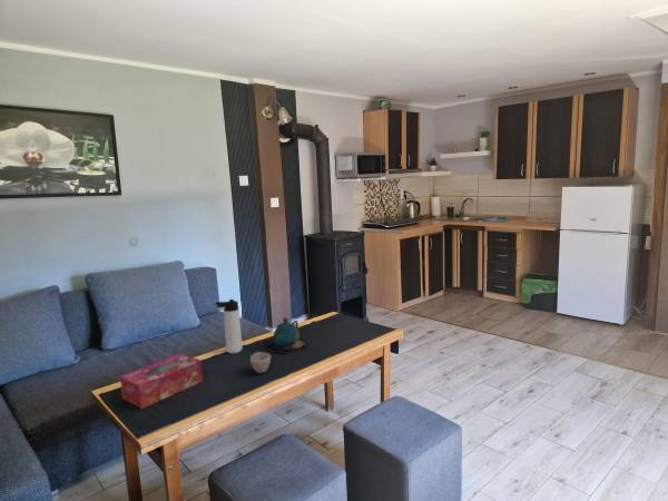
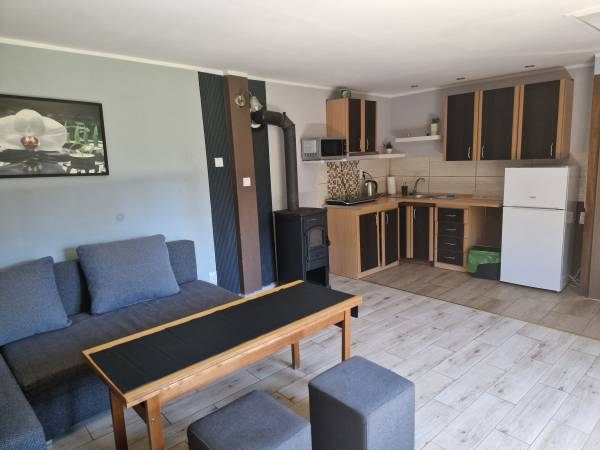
- cup (258, 362)
- thermos bottle (228, 326)
- teapot (287, 331)
- tissue box (163, 379)
